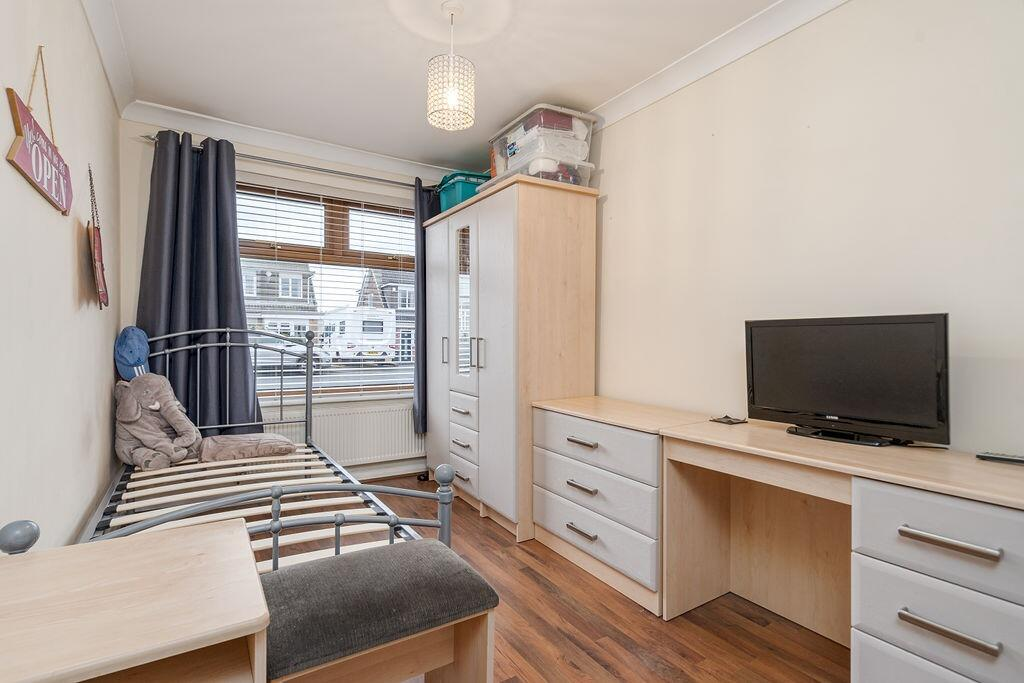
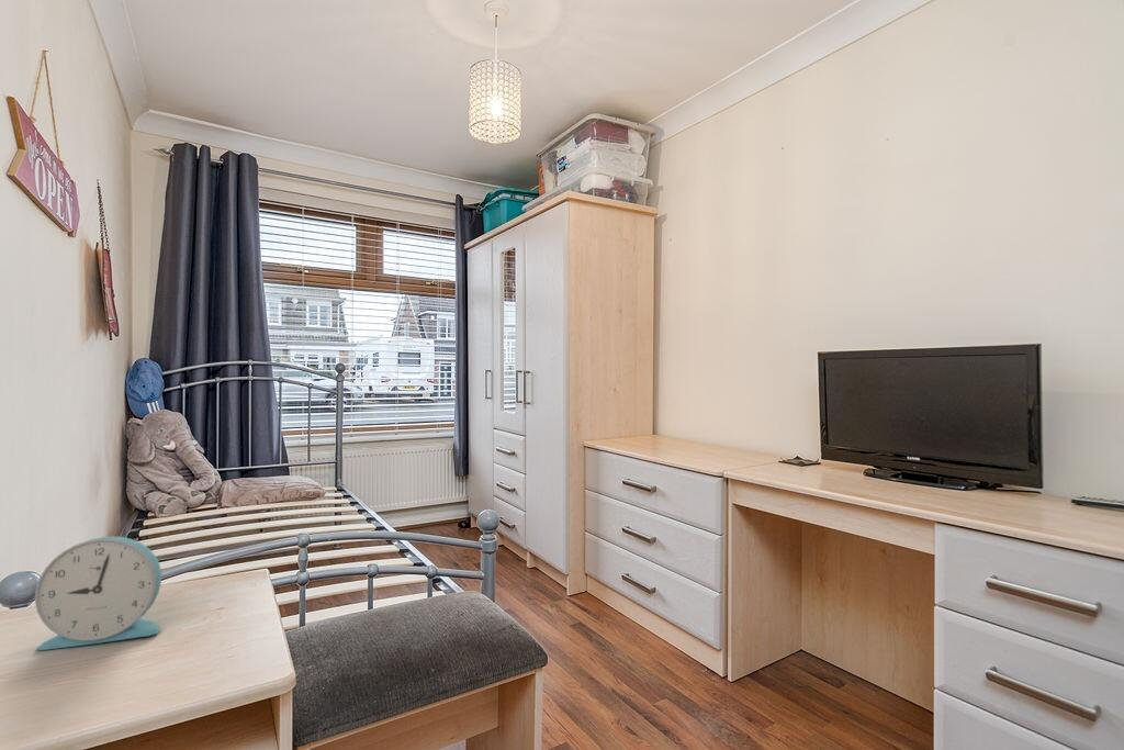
+ alarm clock (106, 583)
